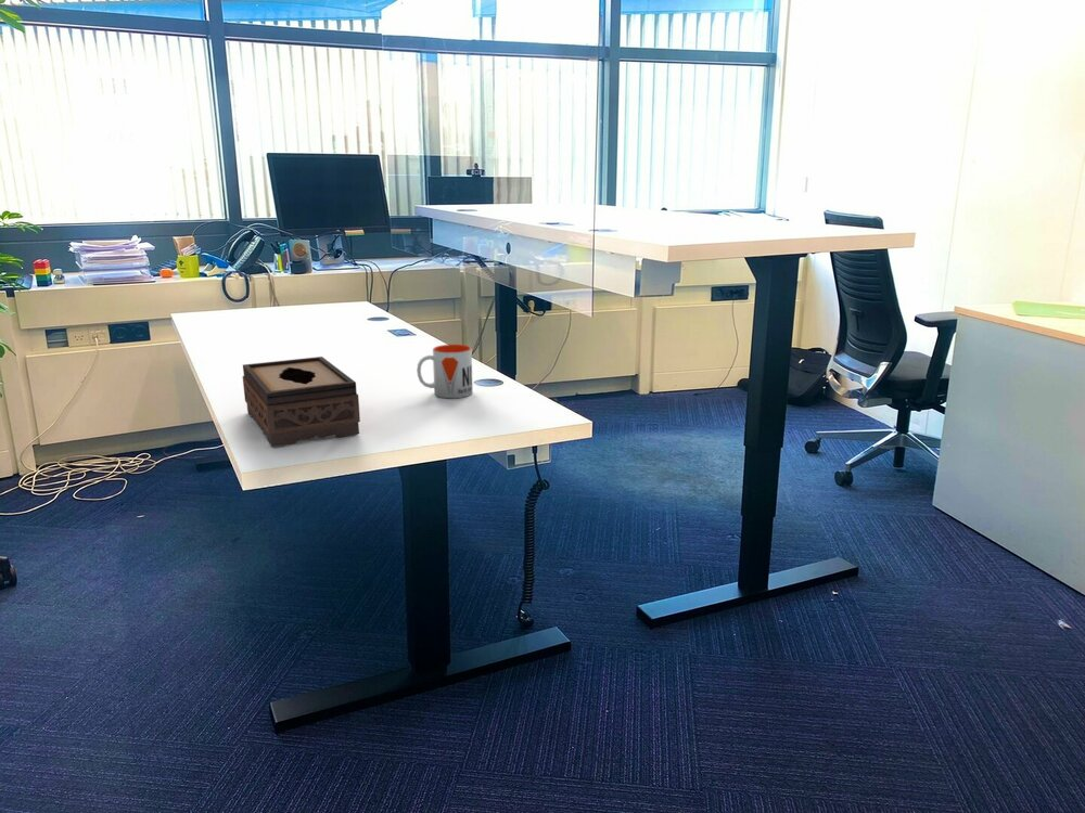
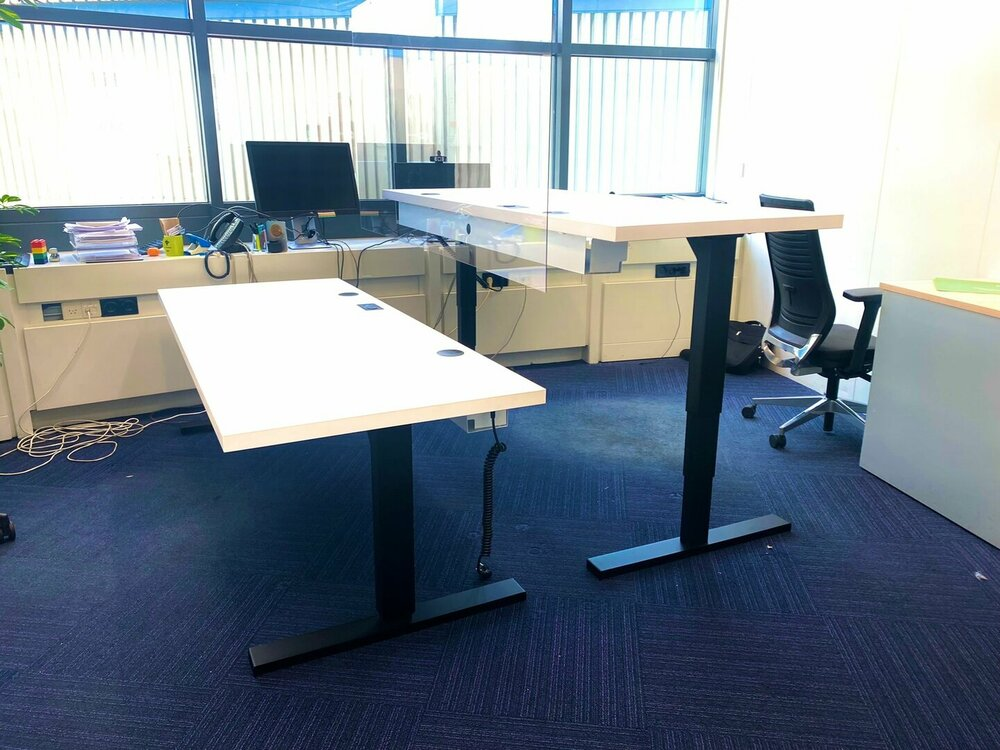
- tissue box (298, 398)
- mug (444, 371)
